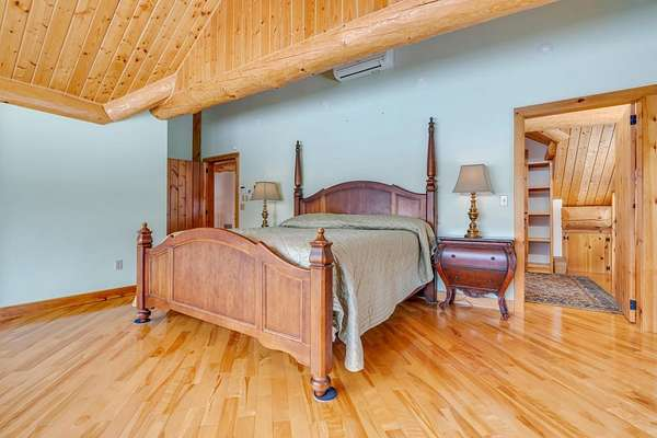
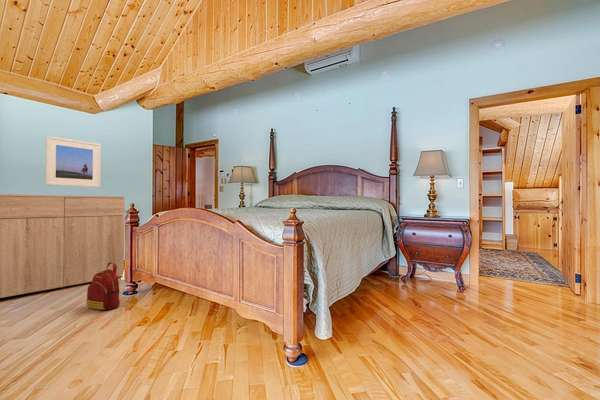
+ dresser (56, 240)
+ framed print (74, 163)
+ backpack (103, 285)
